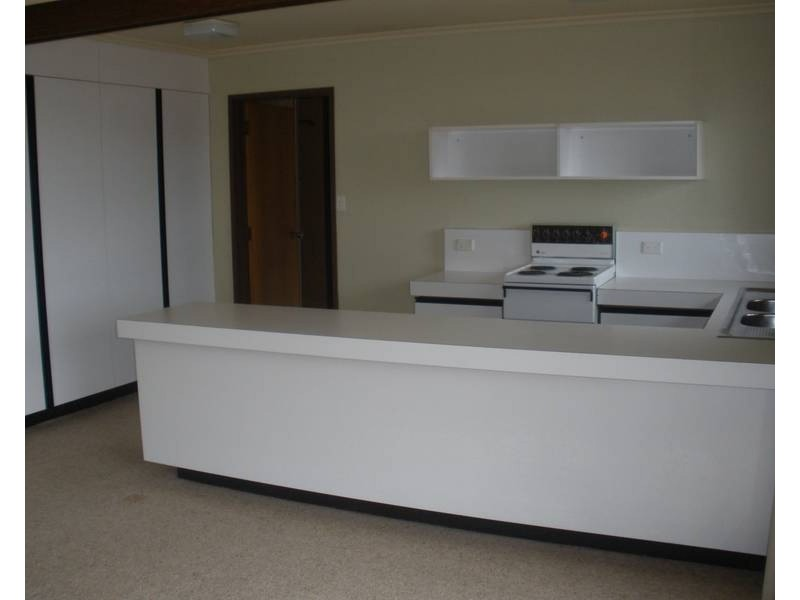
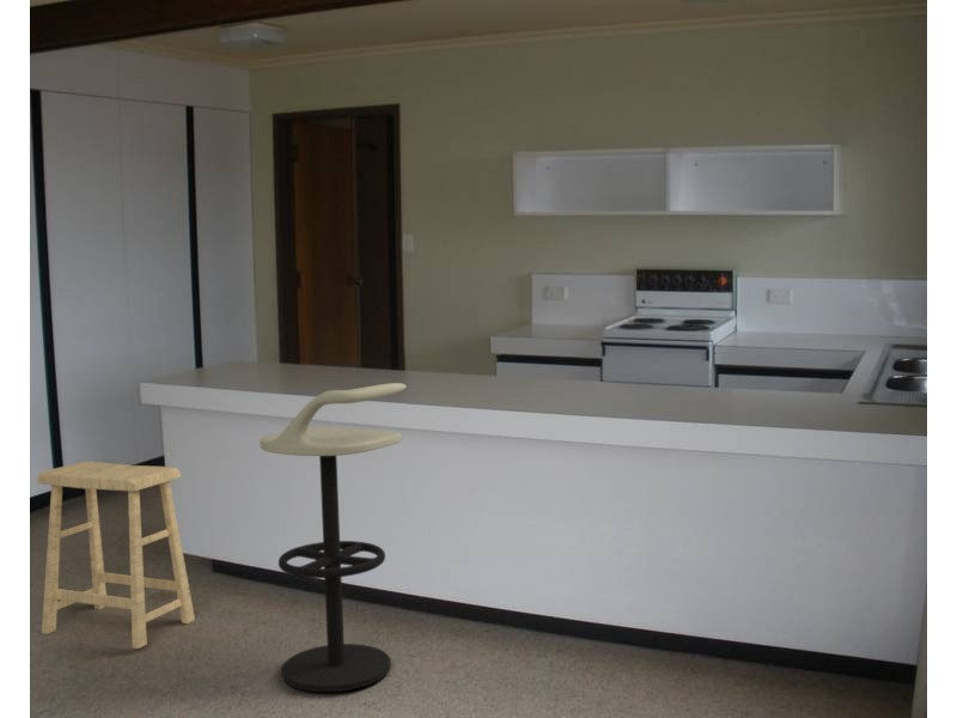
+ bar stool (330, 528)
+ stool (102, 553)
